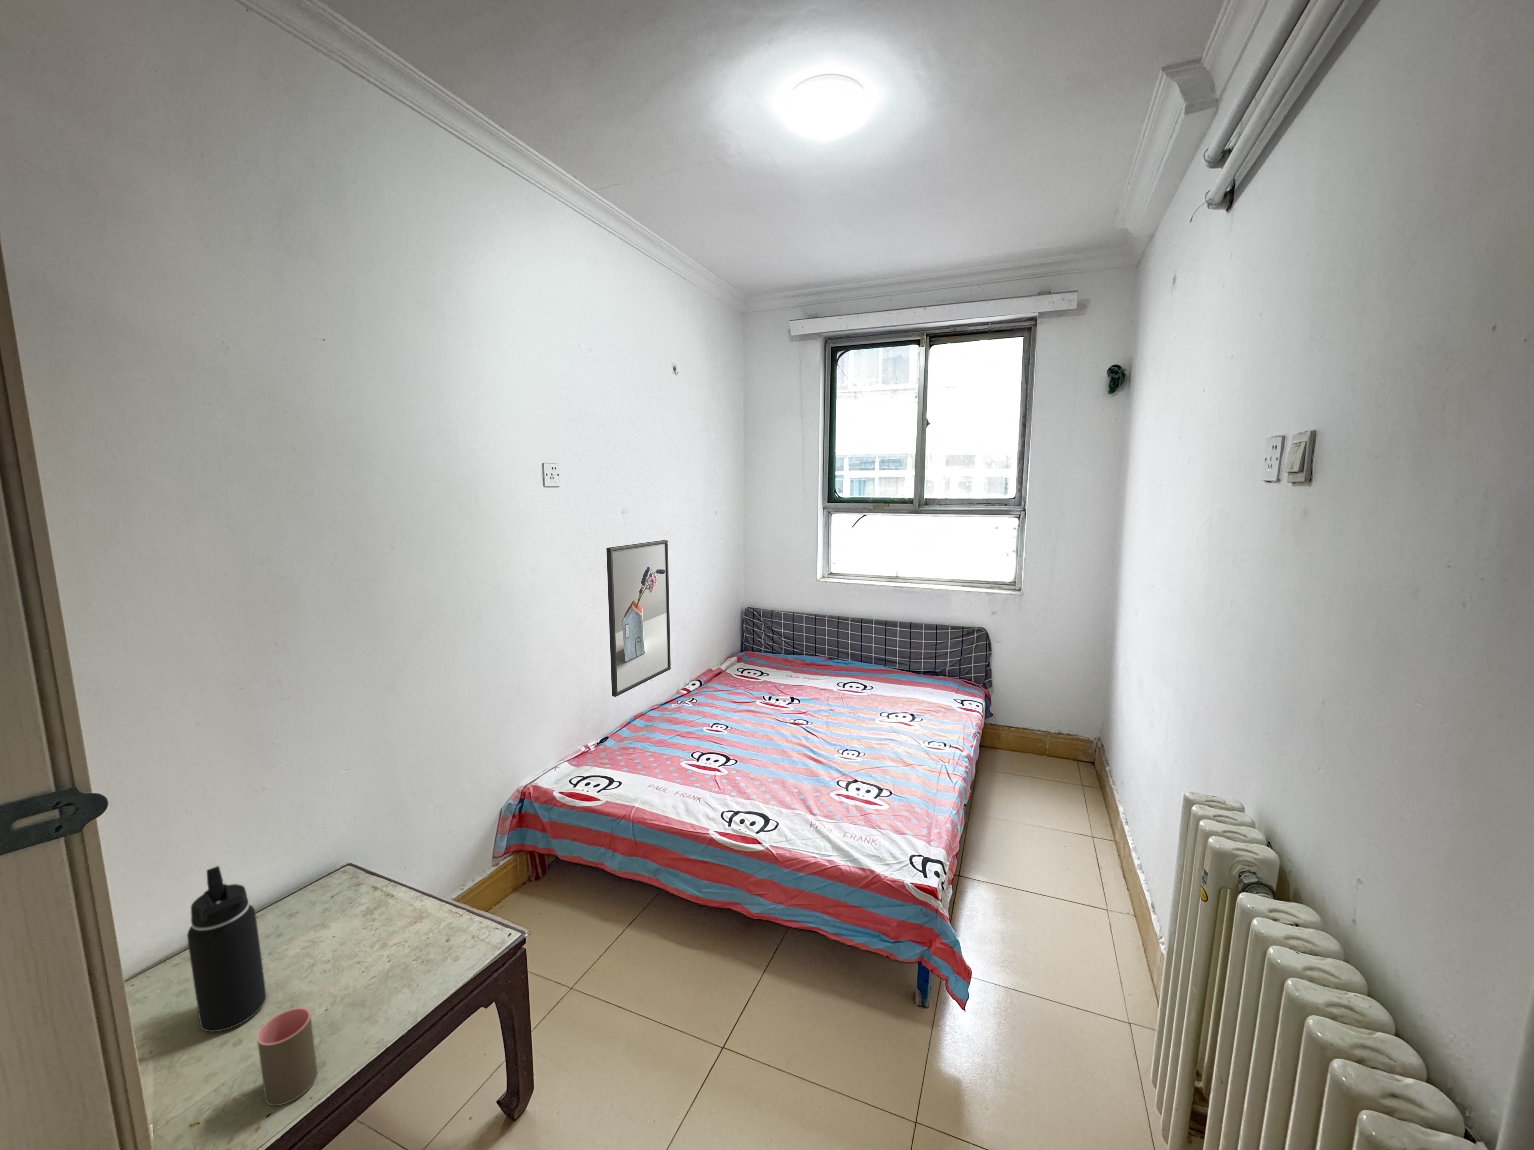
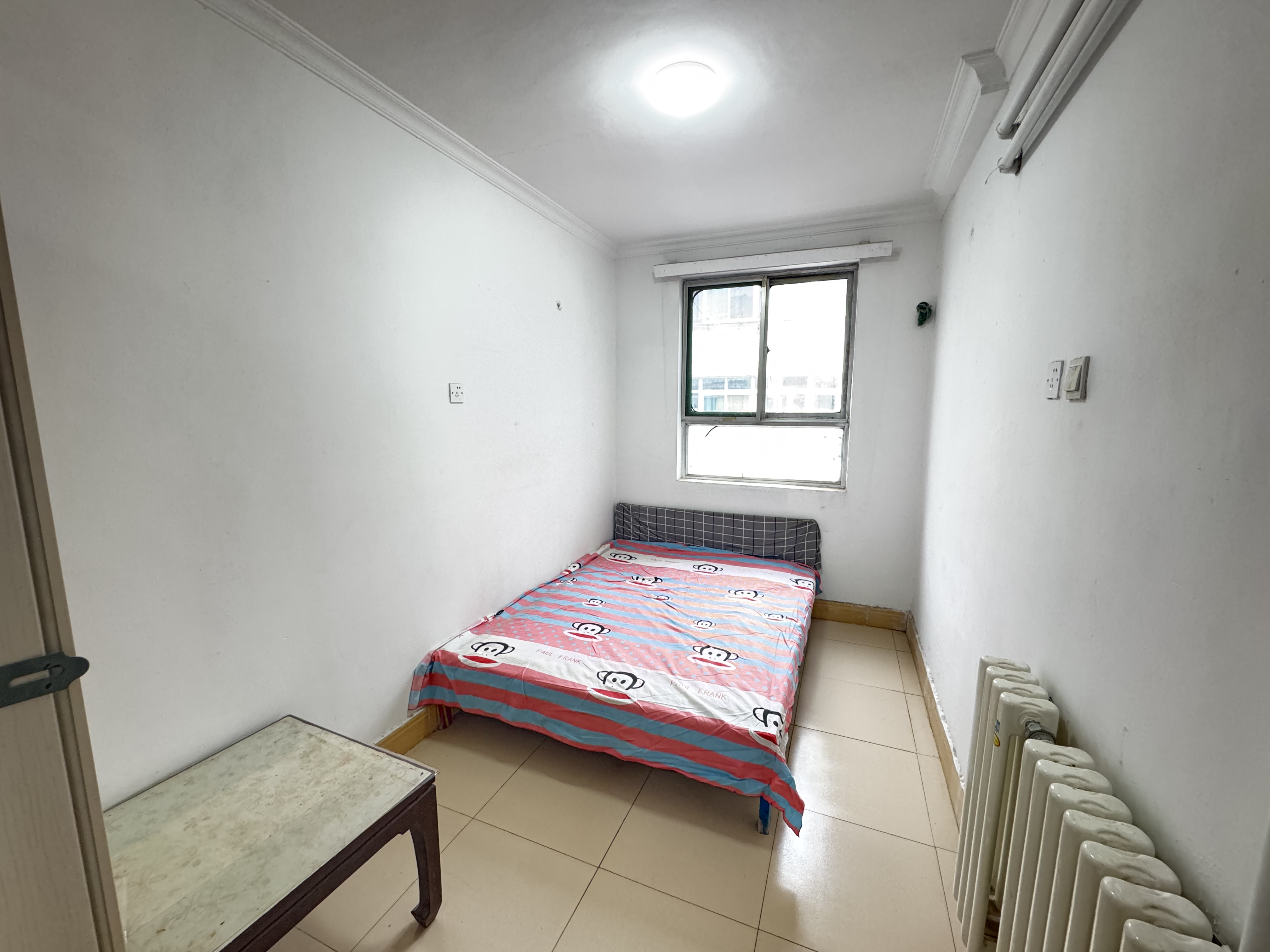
- cup (287, 1056)
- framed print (641, 614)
- water bottle (226, 948)
